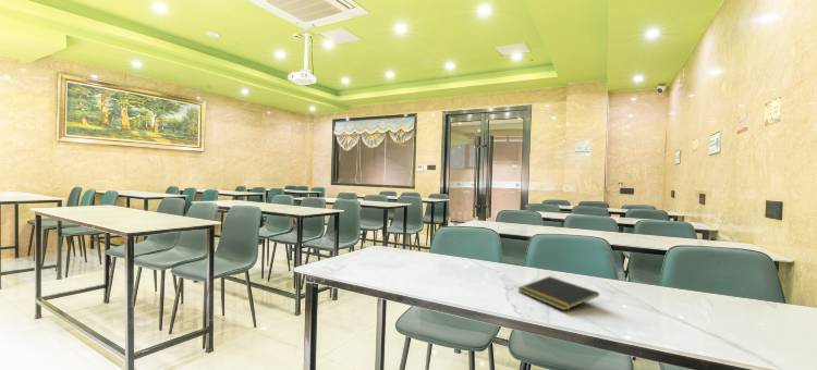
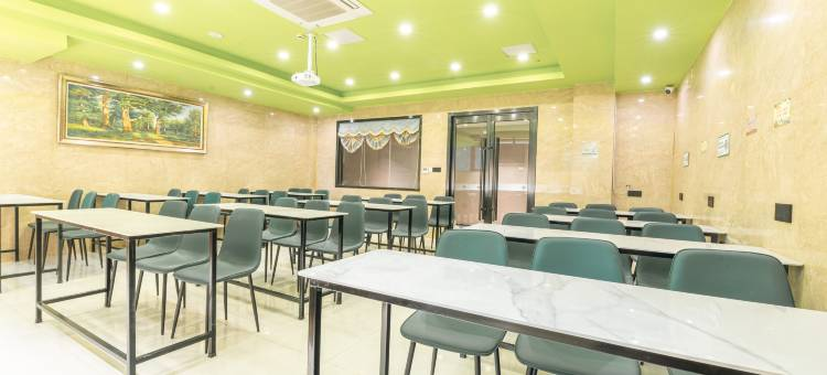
- notepad (556, 292)
